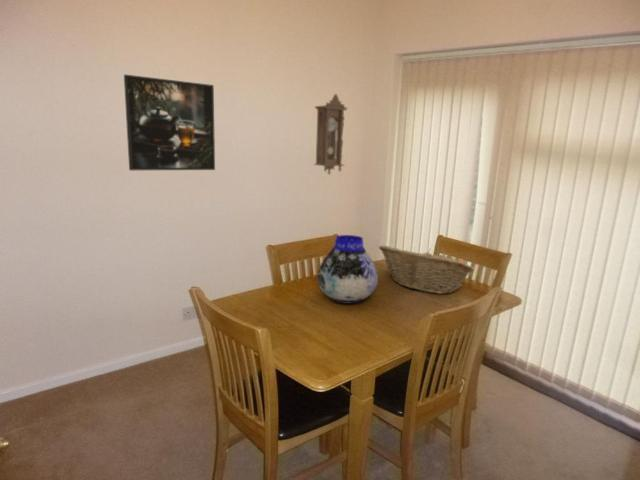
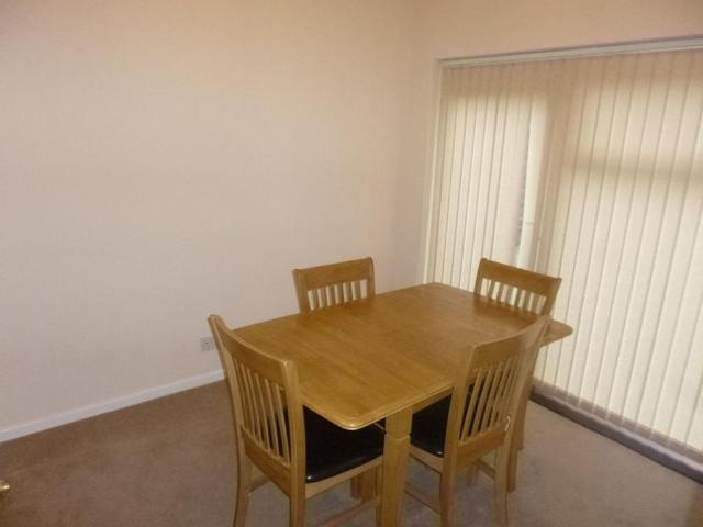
- vase (347, 269)
- pendulum clock (330, 135)
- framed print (173, 126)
- fruit basket (424, 265)
